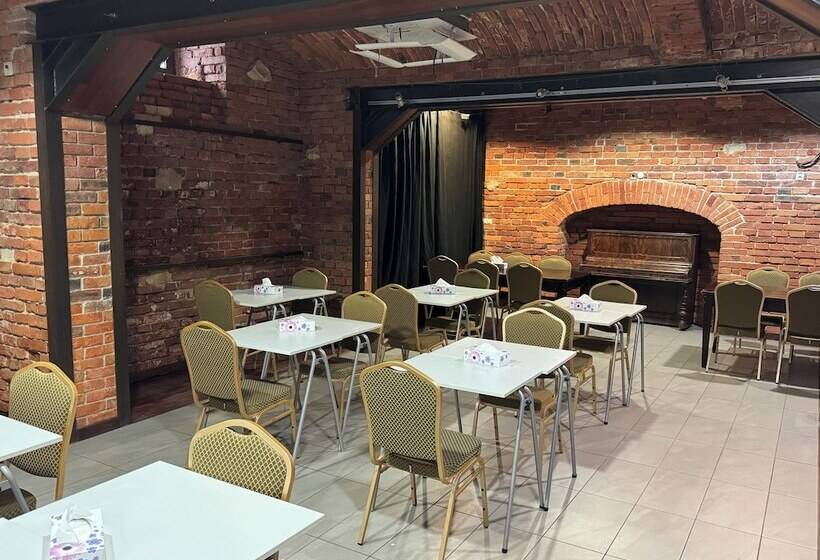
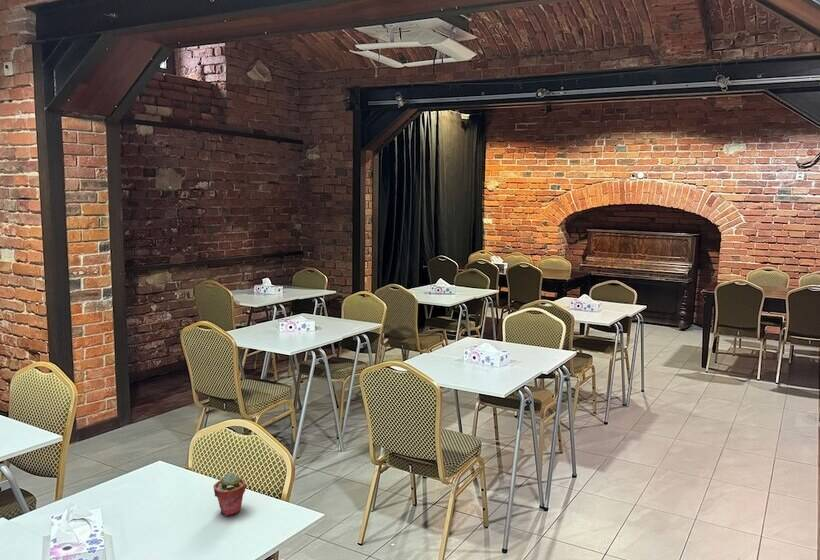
+ potted succulent (230, 491)
